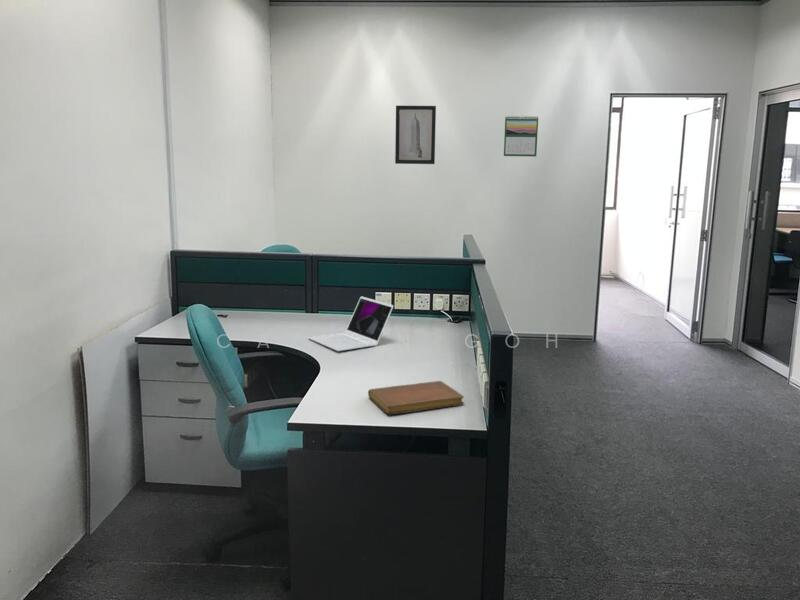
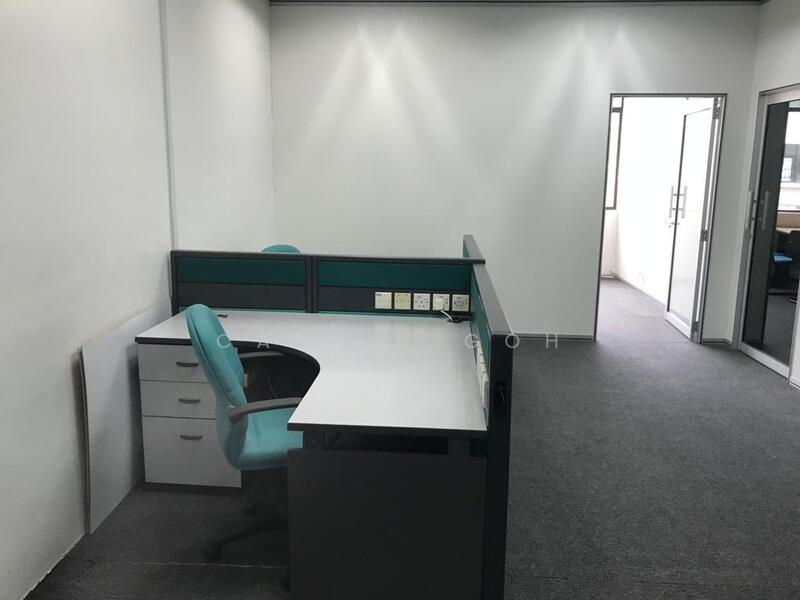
- calendar (520, 135)
- wall art (415, 135)
- laptop (350, 320)
- notebook (415, 396)
